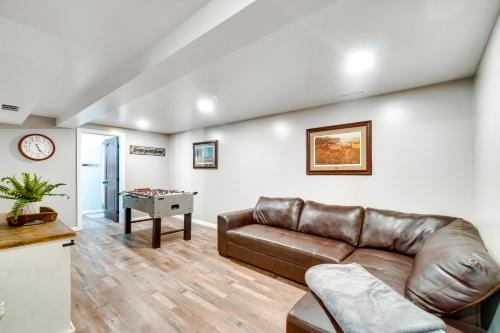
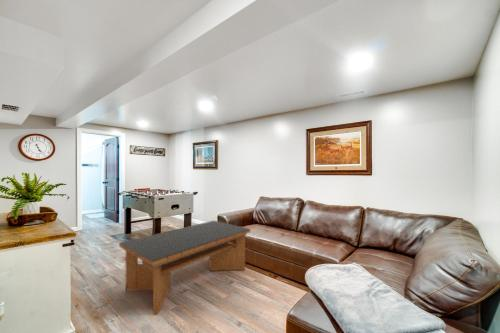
+ coffee table (191, 256)
